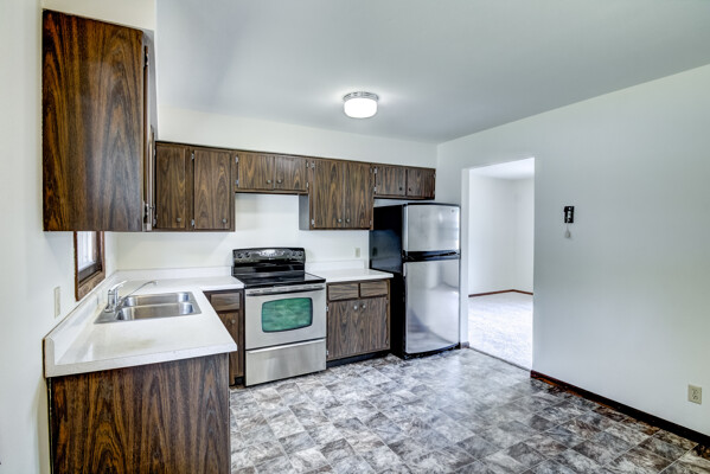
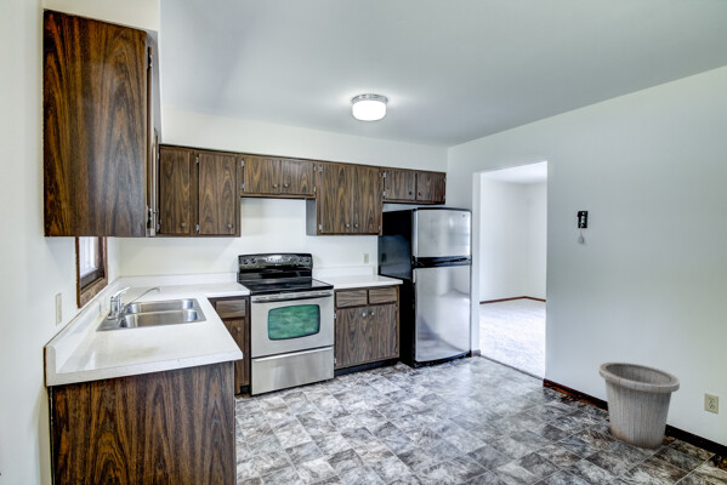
+ trash can (636, 405)
